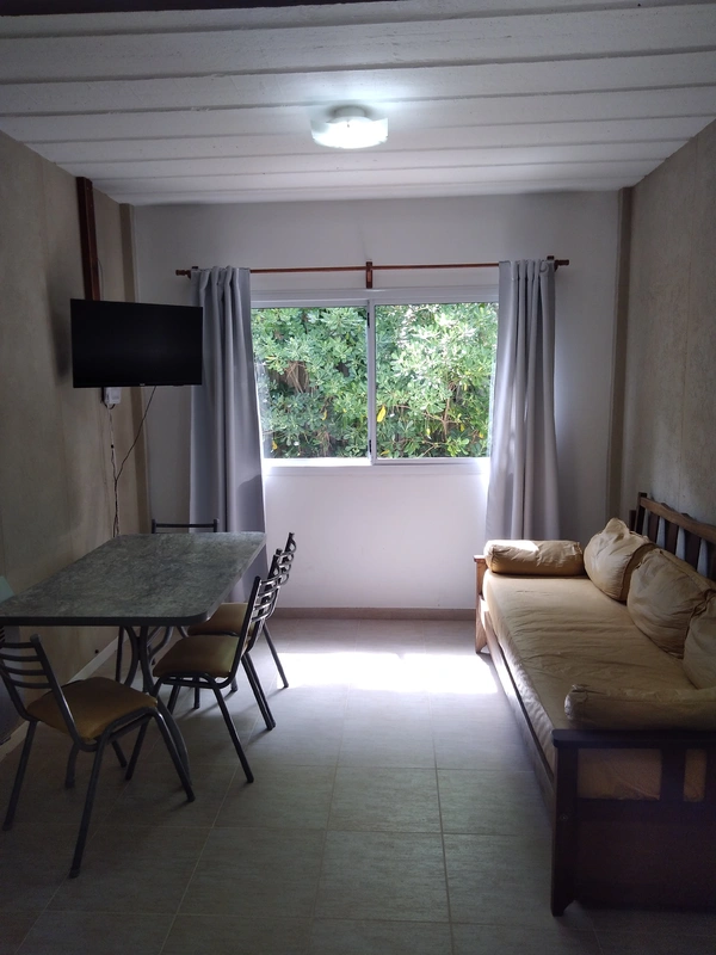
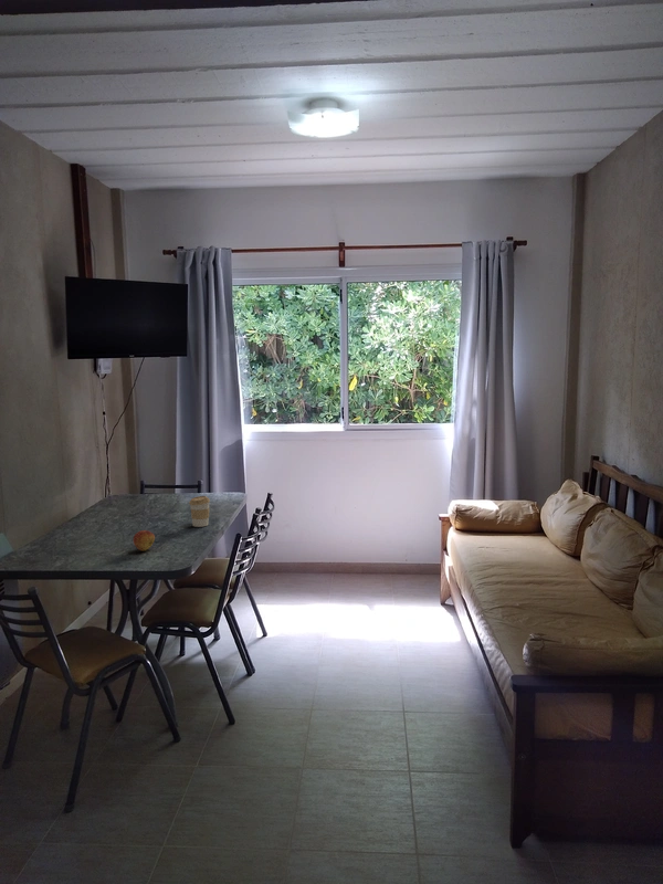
+ fruit (144, 540)
+ coffee cup (199, 511)
